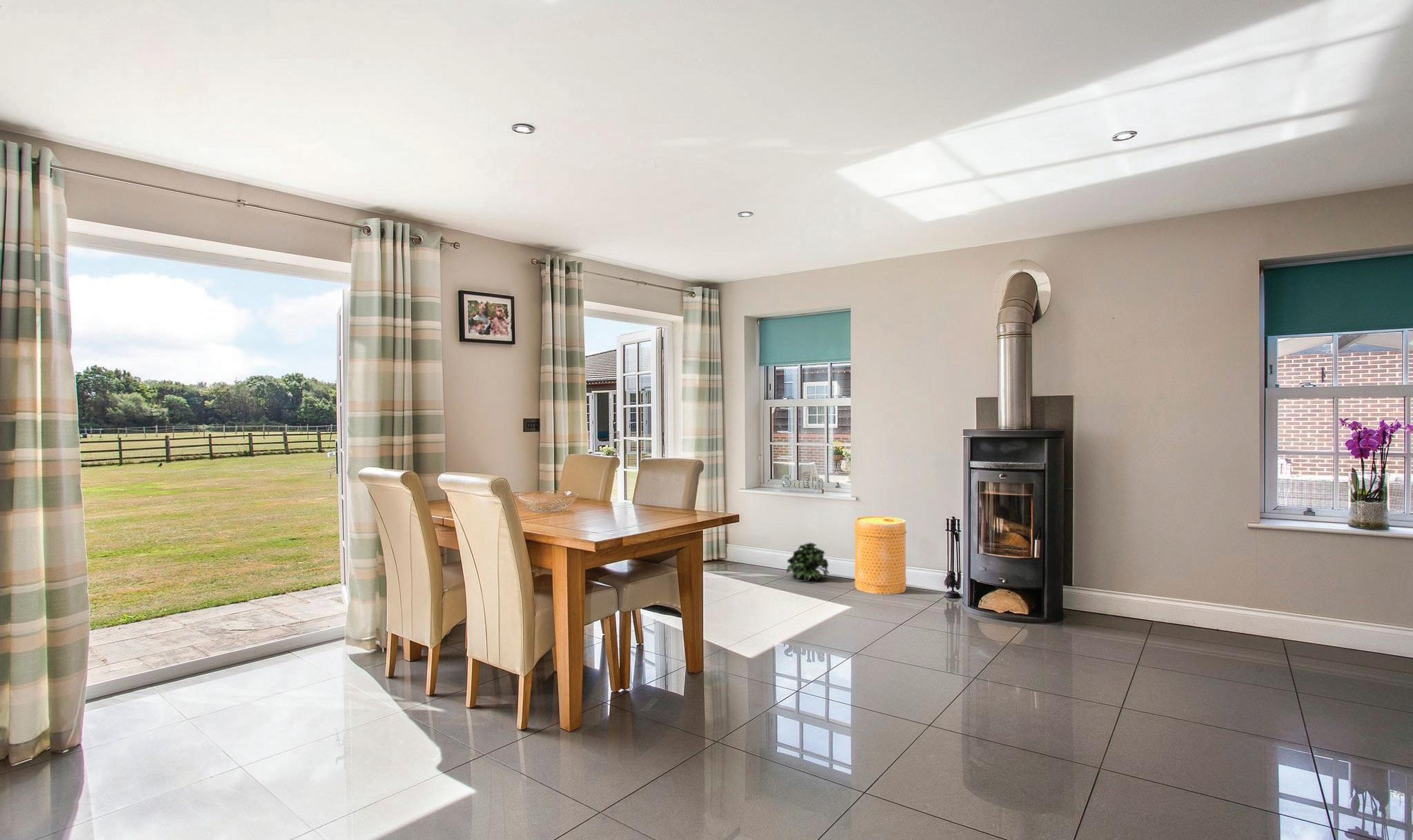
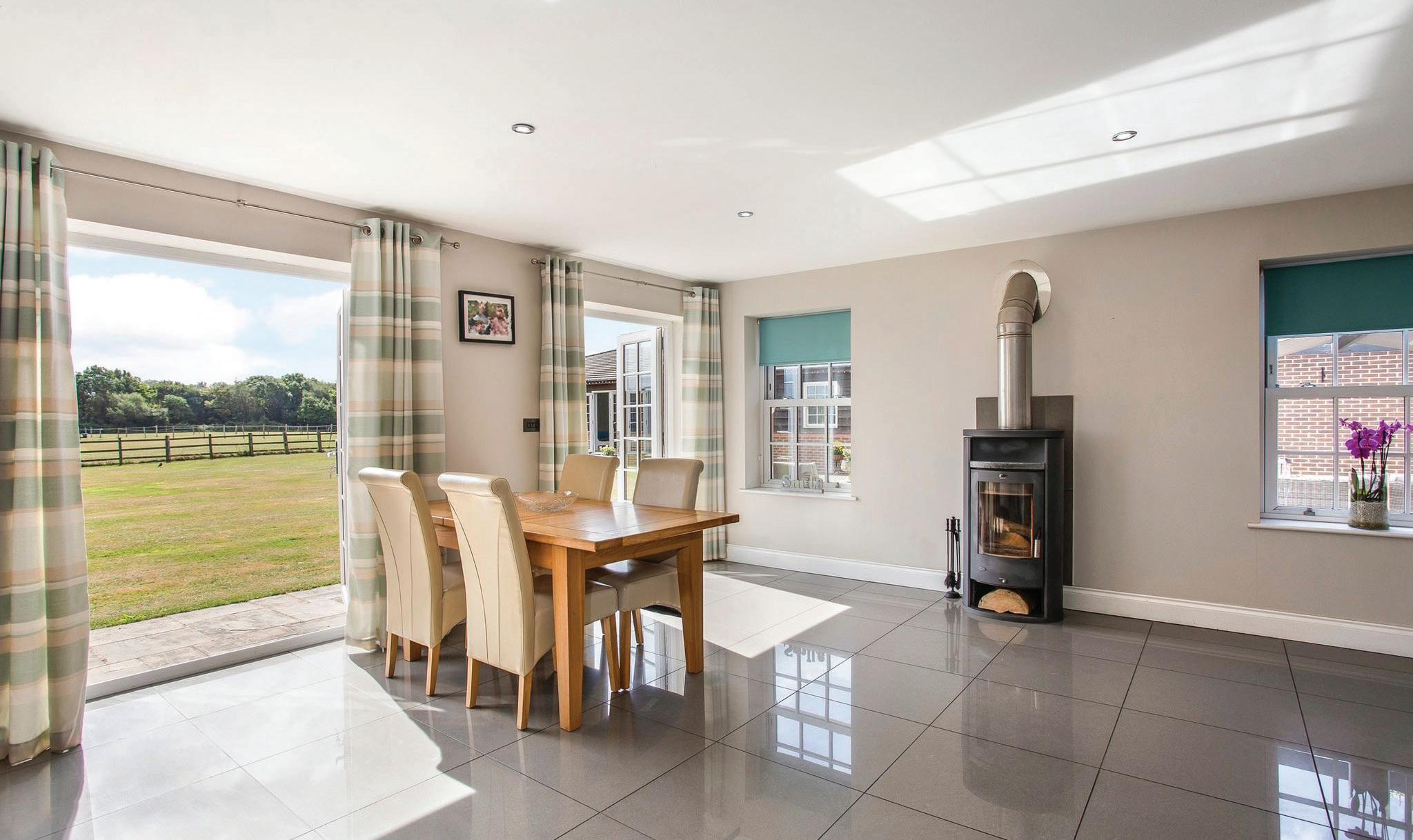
- basket (880, 554)
- potted plant (808, 560)
